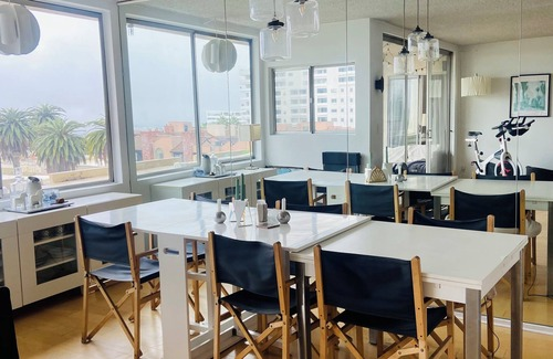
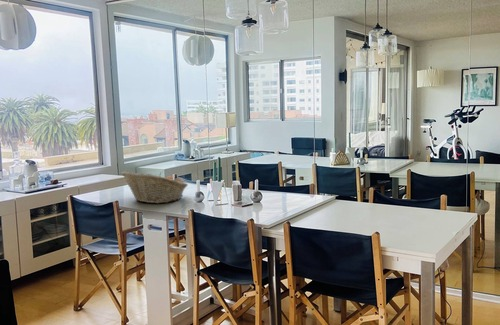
+ fruit basket (154, 184)
